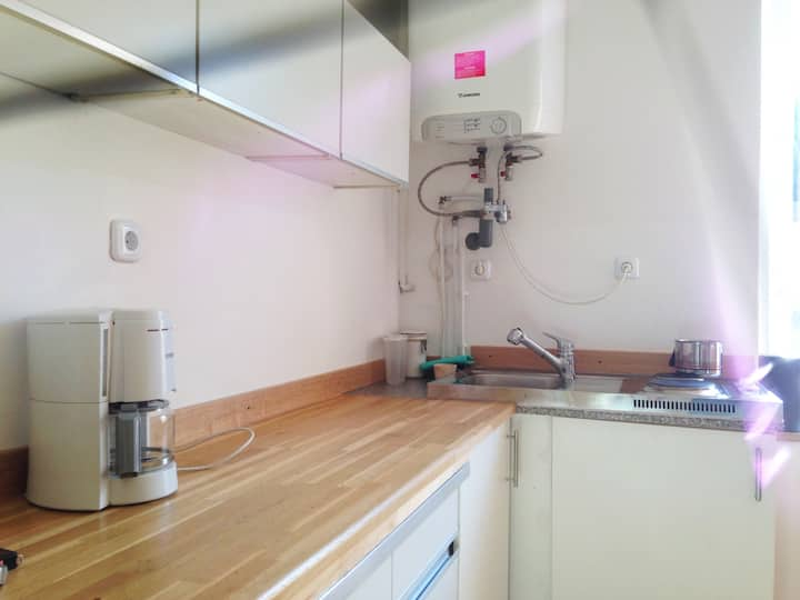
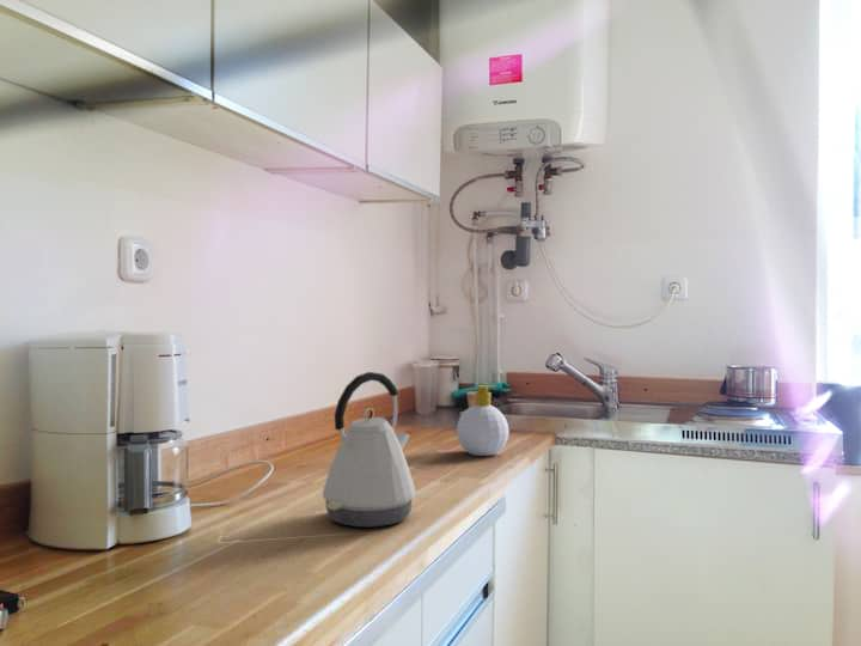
+ kettle (371, 444)
+ soap bottle (482, 419)
